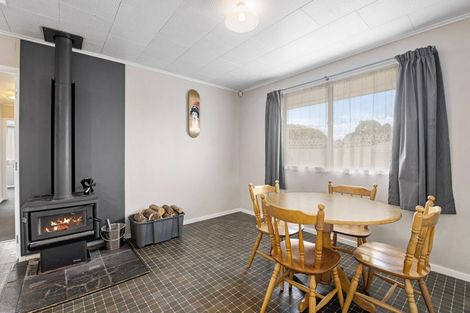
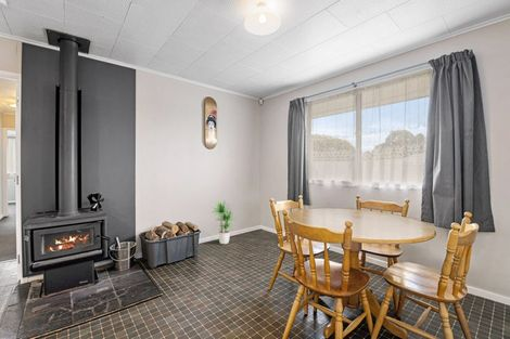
+ potted plant (224, 220)
